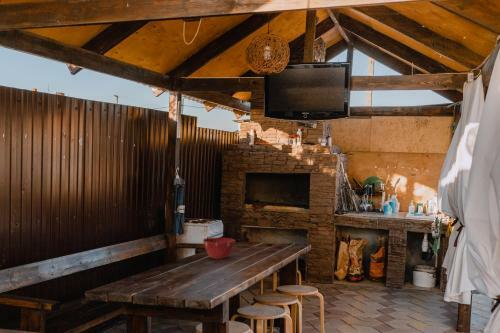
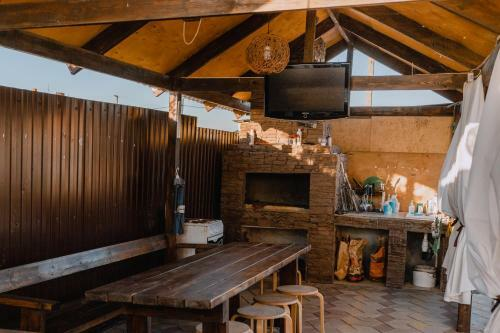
- mixing bowl (218, 248)
